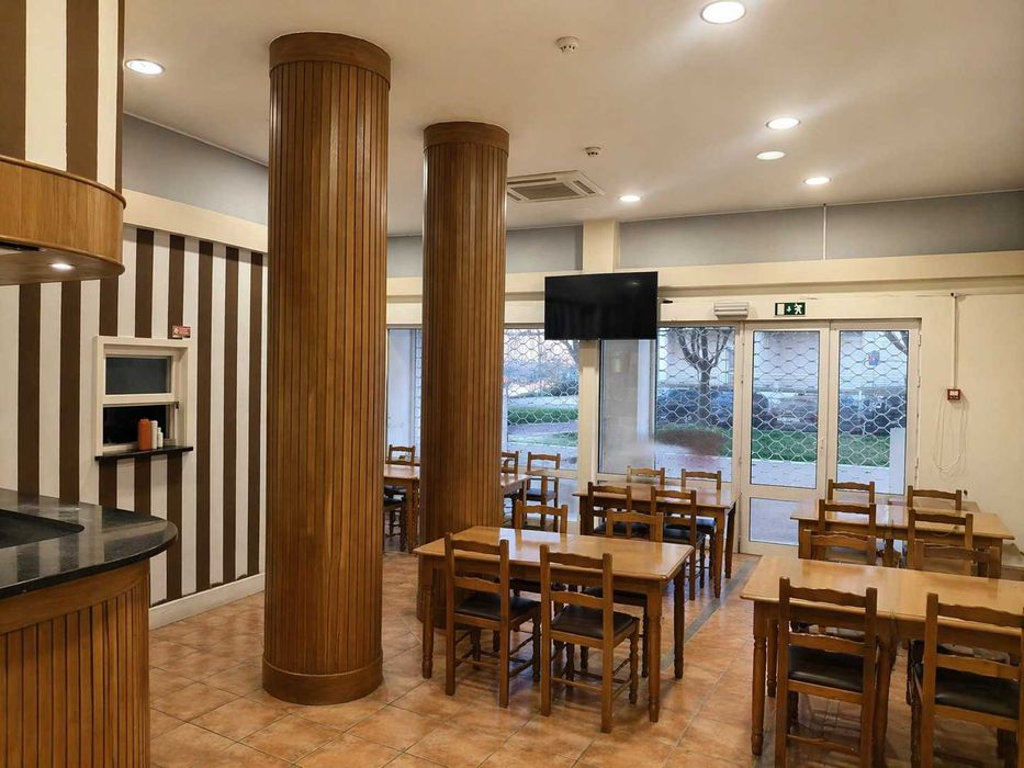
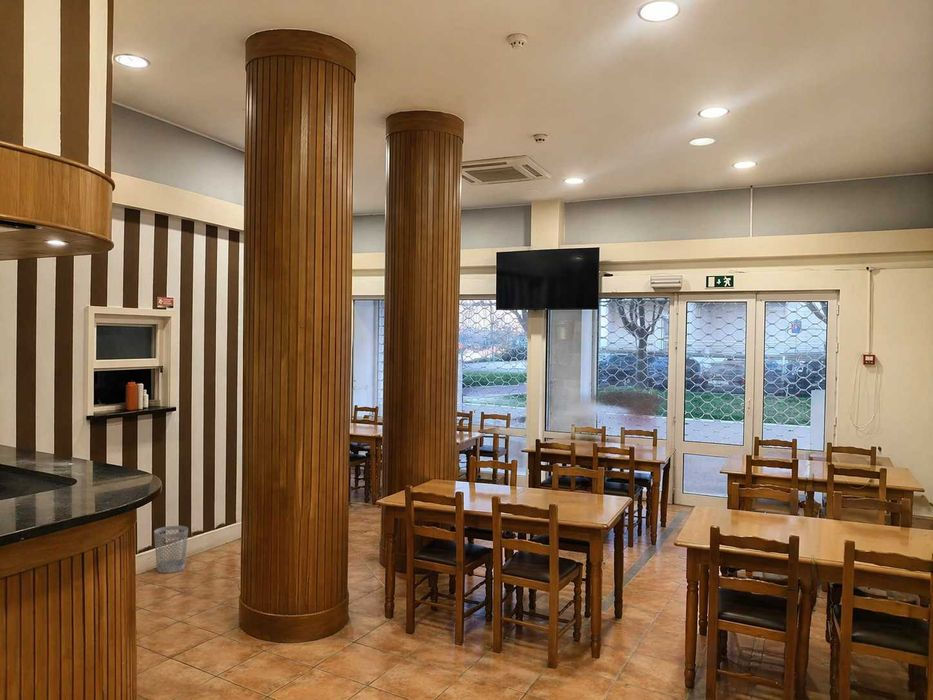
+ wastebasket (171, 549)
